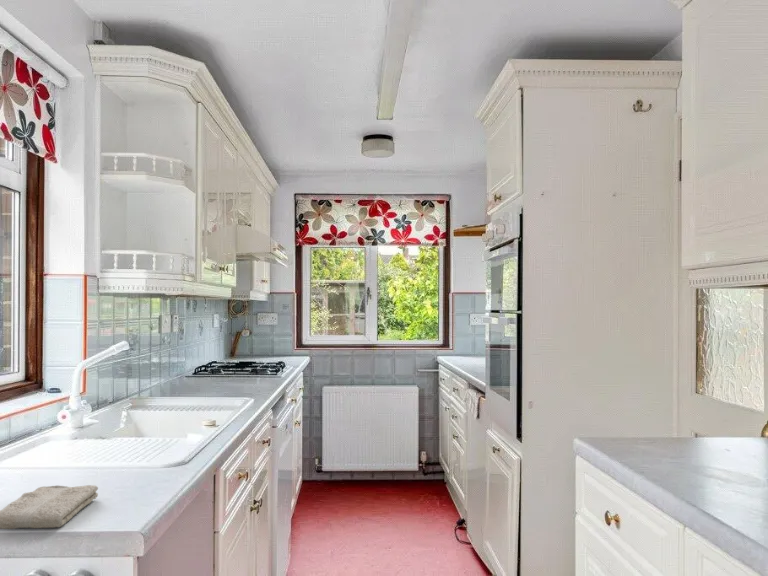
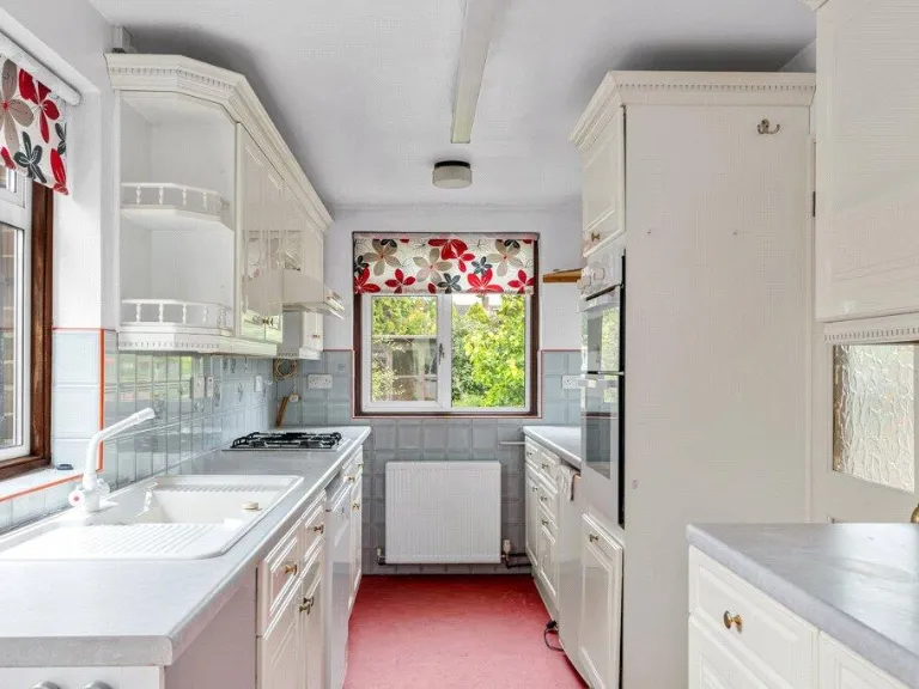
- washcloth (49, 504)
